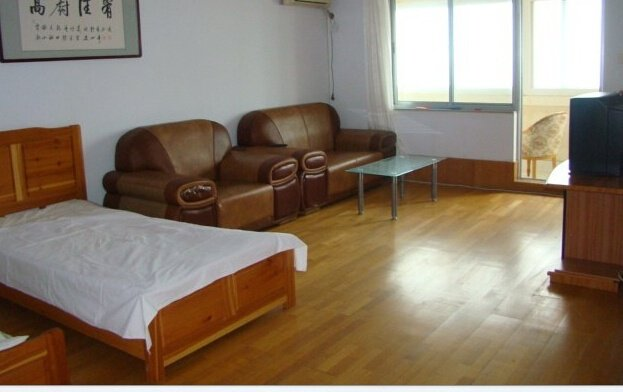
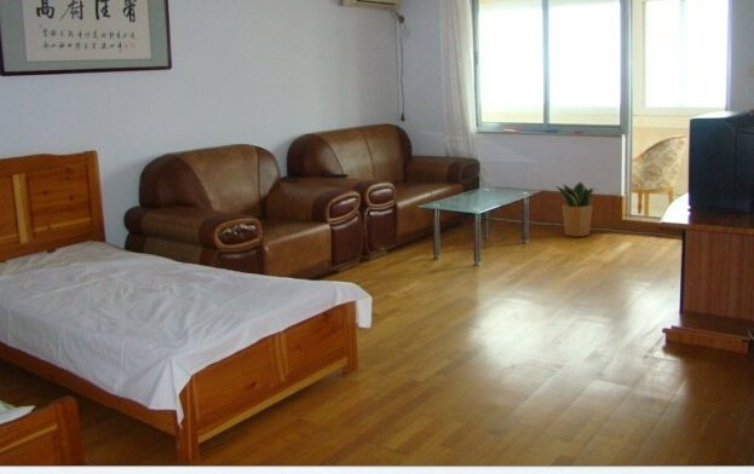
+ potted plant (574, 209)
